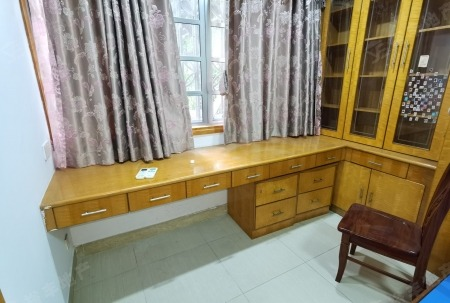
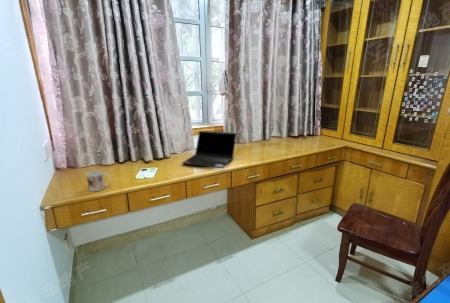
+ laptop computer (210, 148)
+ mug (99, 180)
